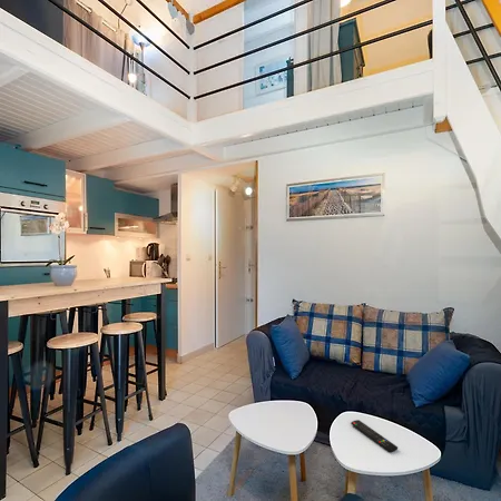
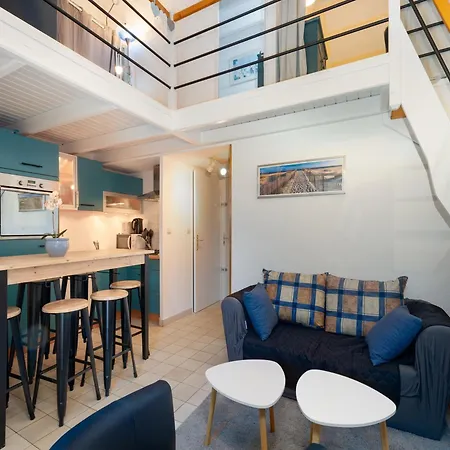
- remote control (372, 434)
